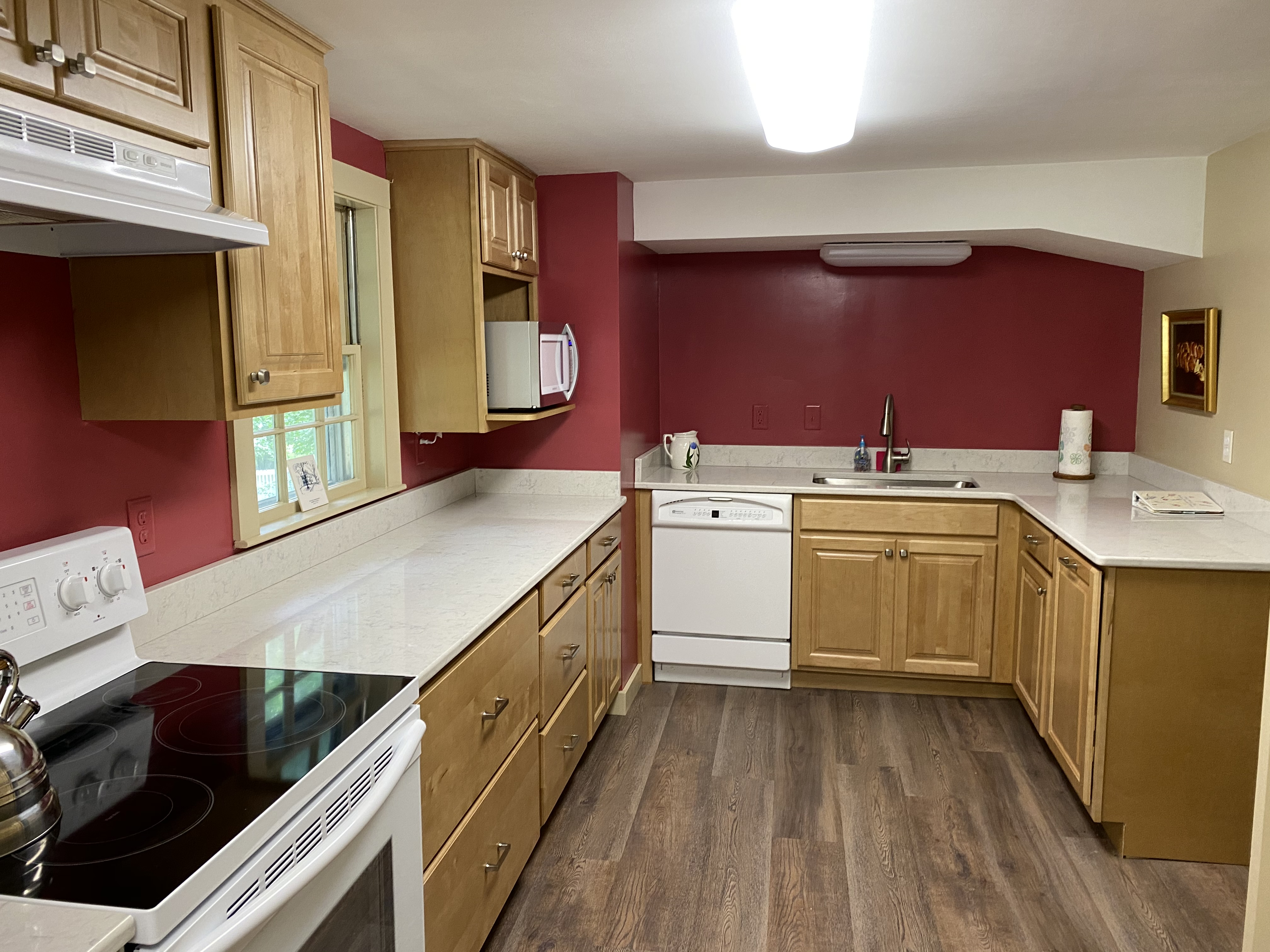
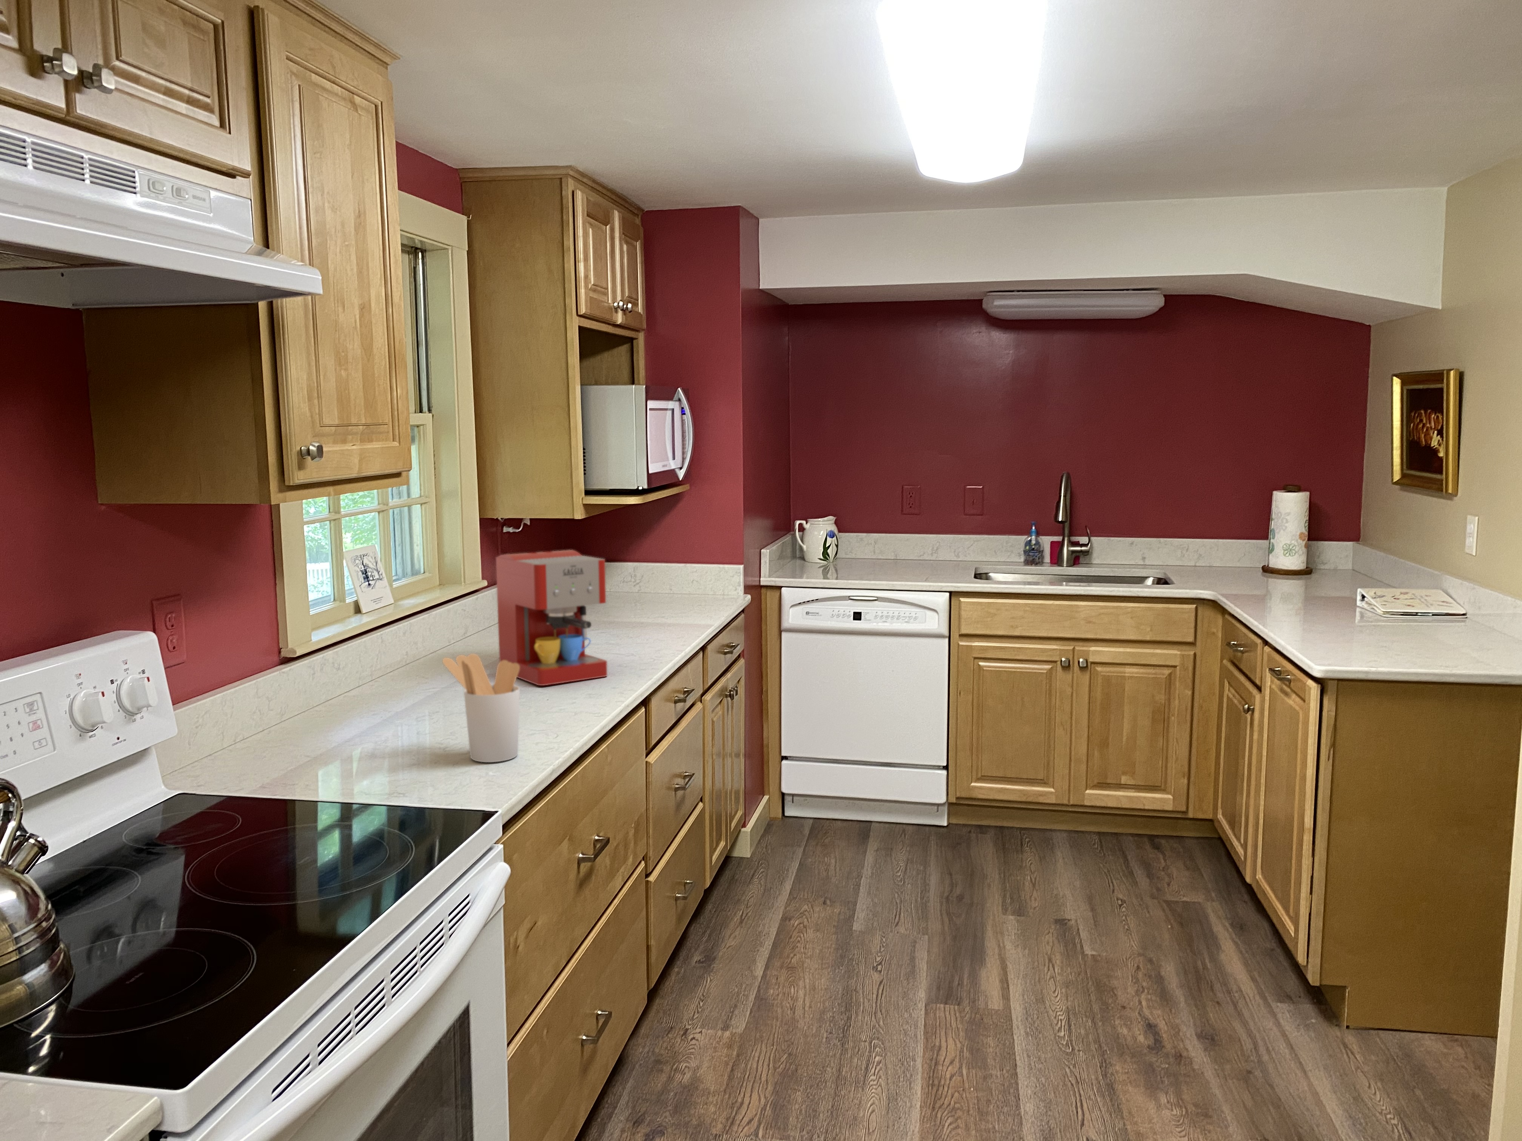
+ coffee maker (551, 614)
+ utensil holder (483, 705)
